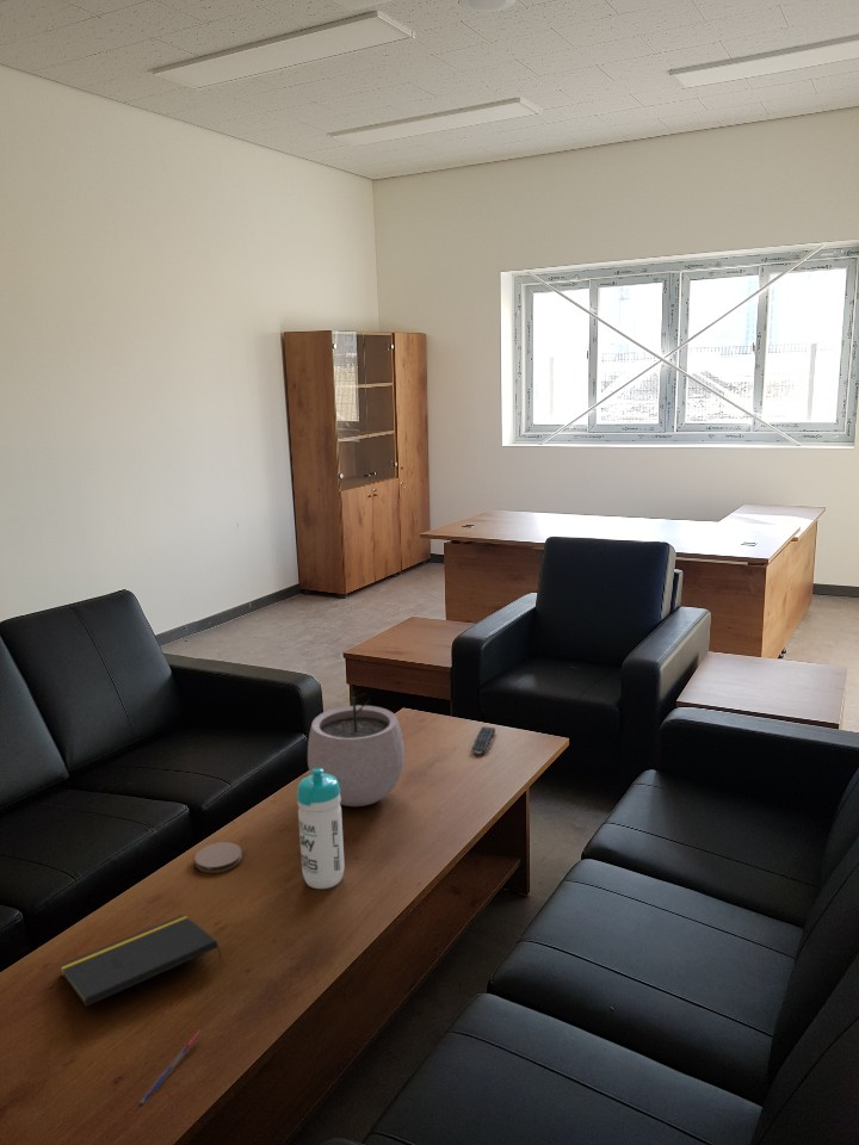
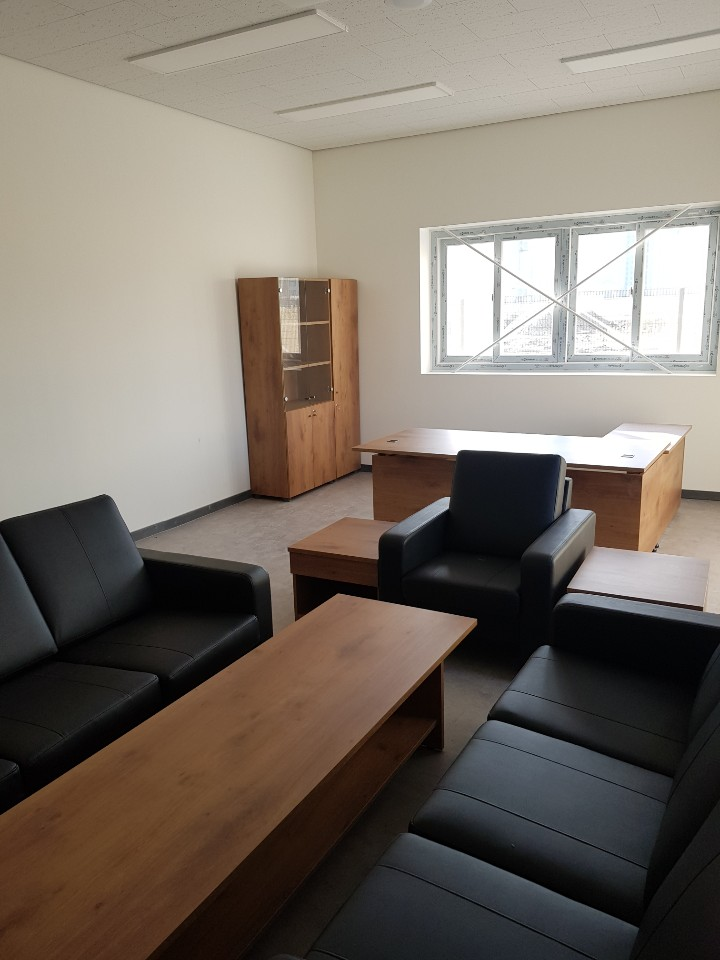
- remote control (483, 739)
- pen (172, 1065)
- water bottle (320, 824)
- coaster (218, 856)
- plant pot (356, 743)
- notepad (138, 957)
